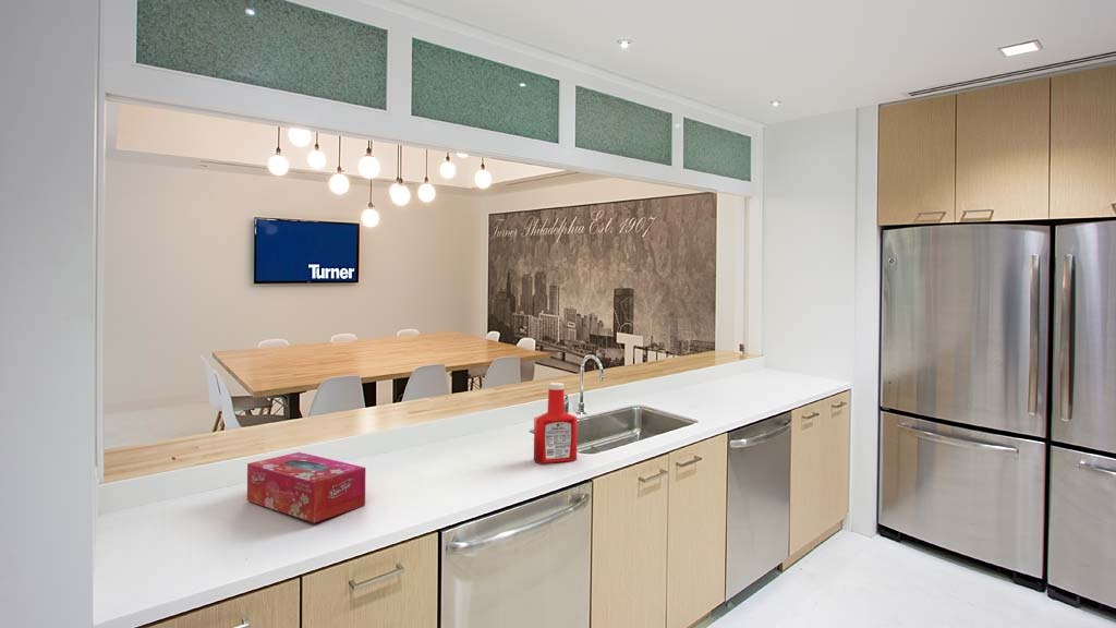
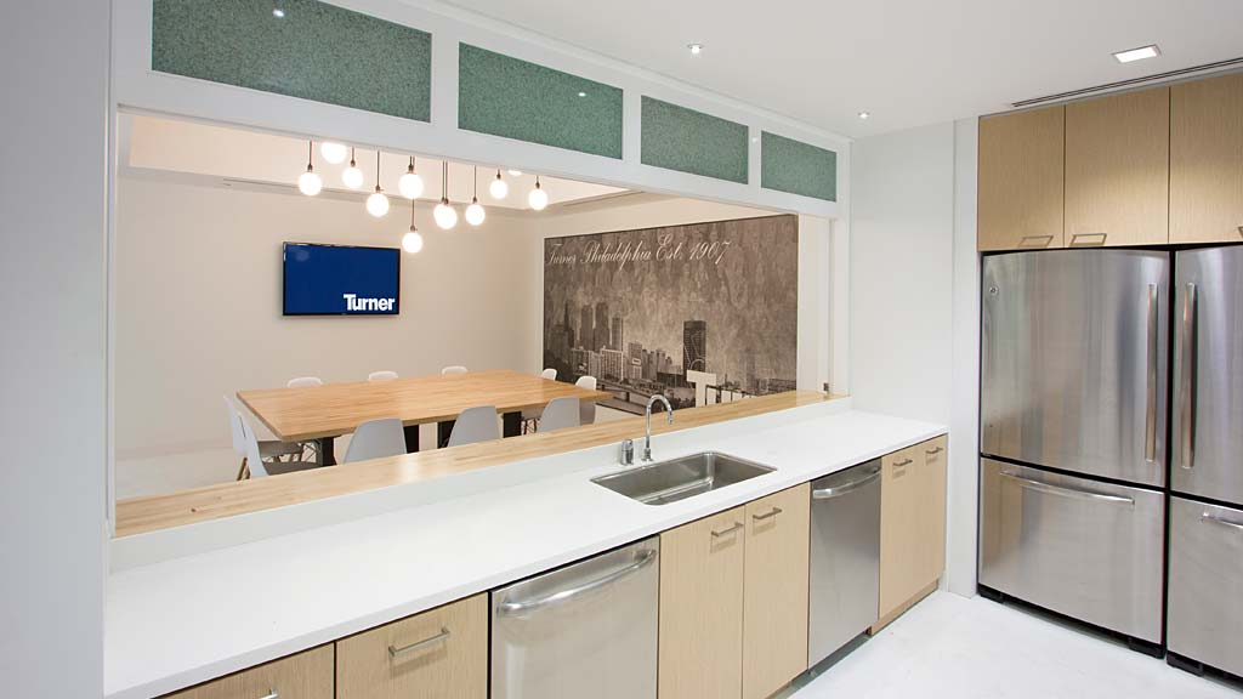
- tissue box (305, 484)
- soap bottle (555, 421)
